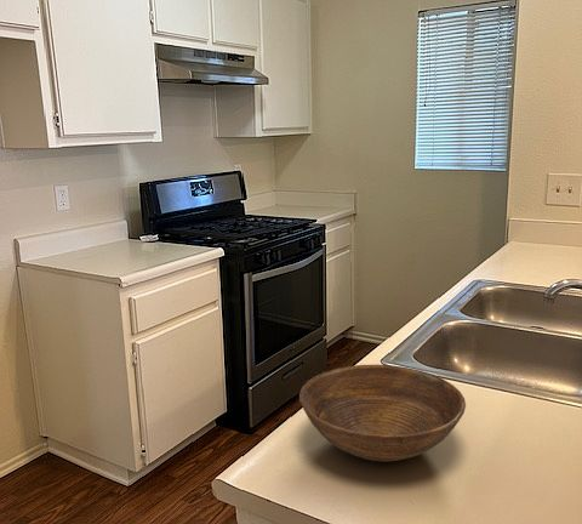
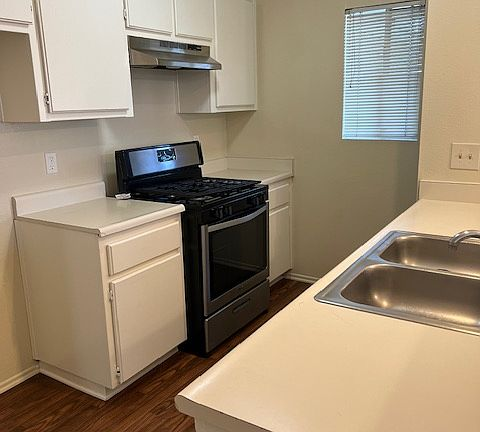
- bowl (380, 418)
